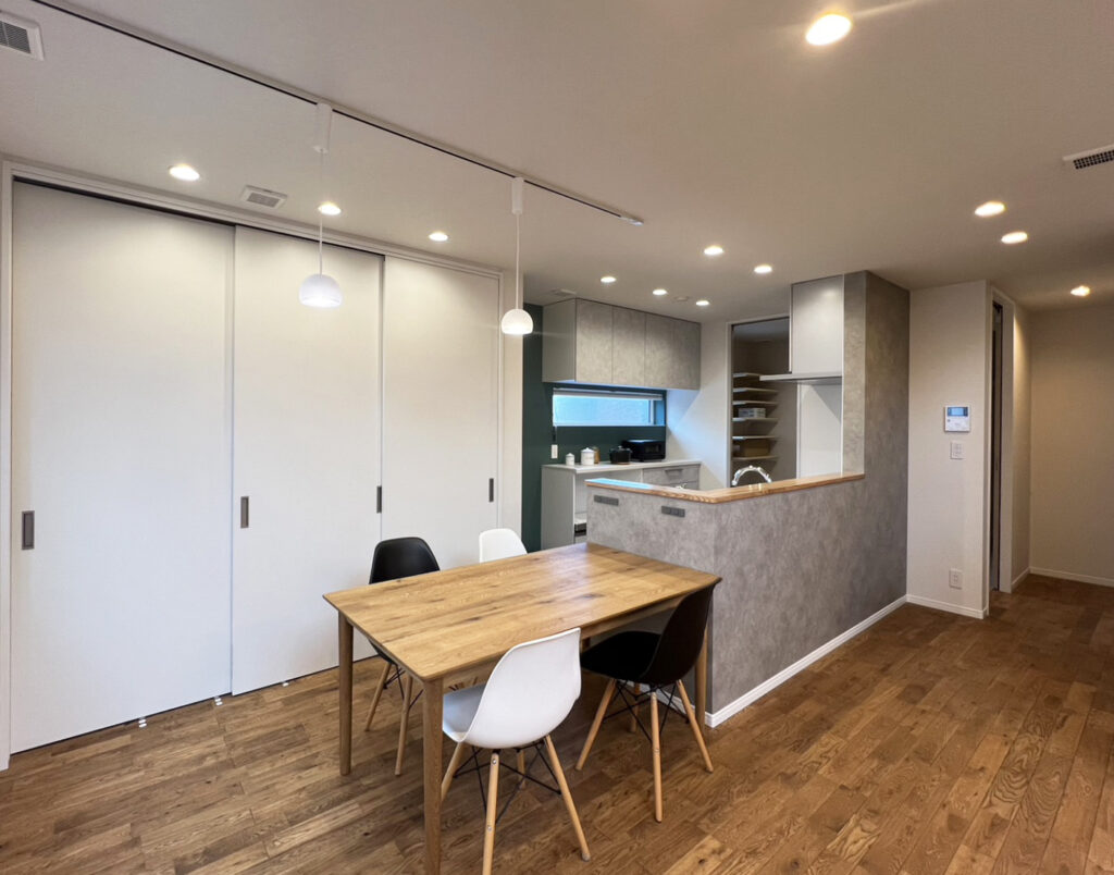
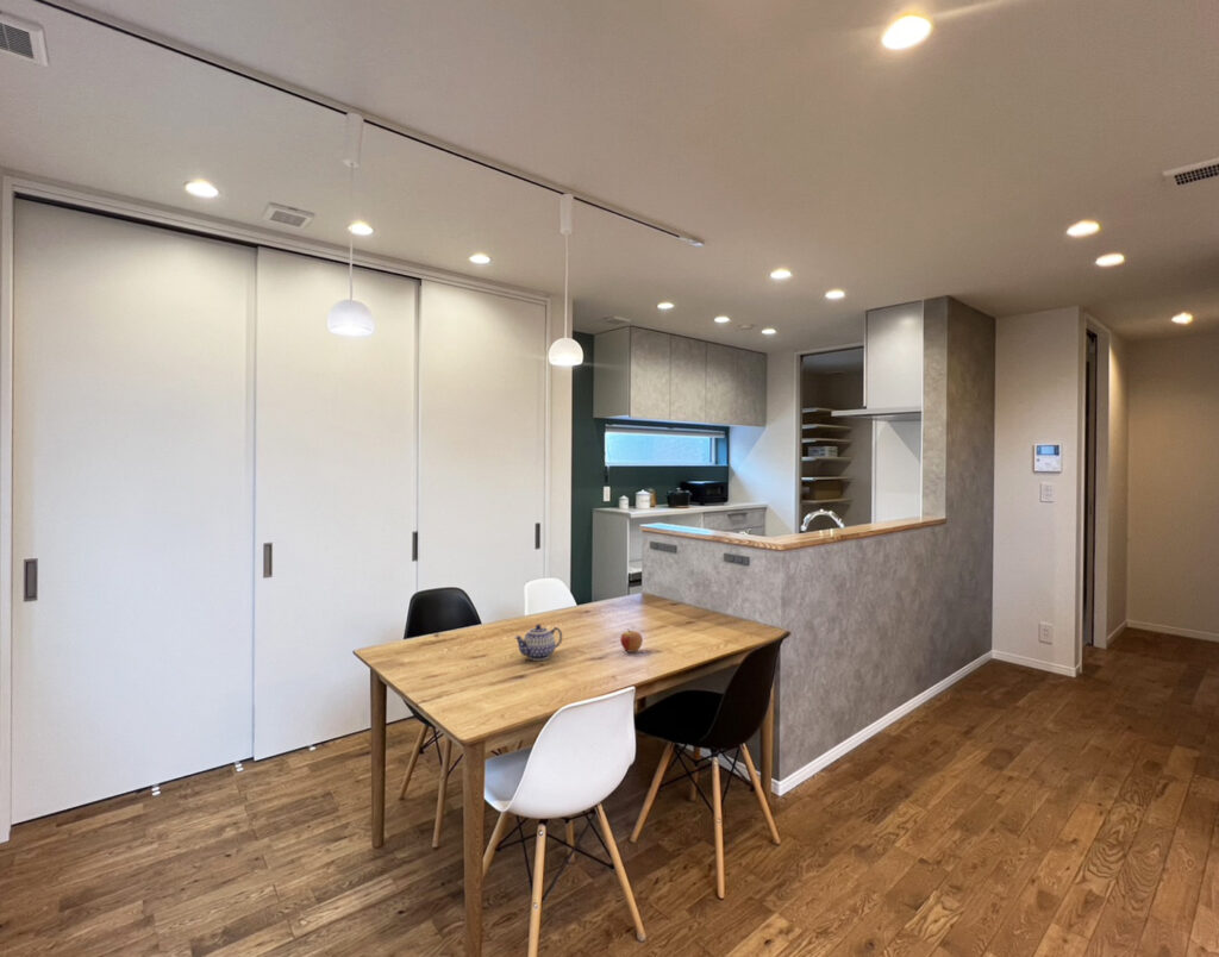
+ fruit (631, 640)
+ teapot (538, 640)
